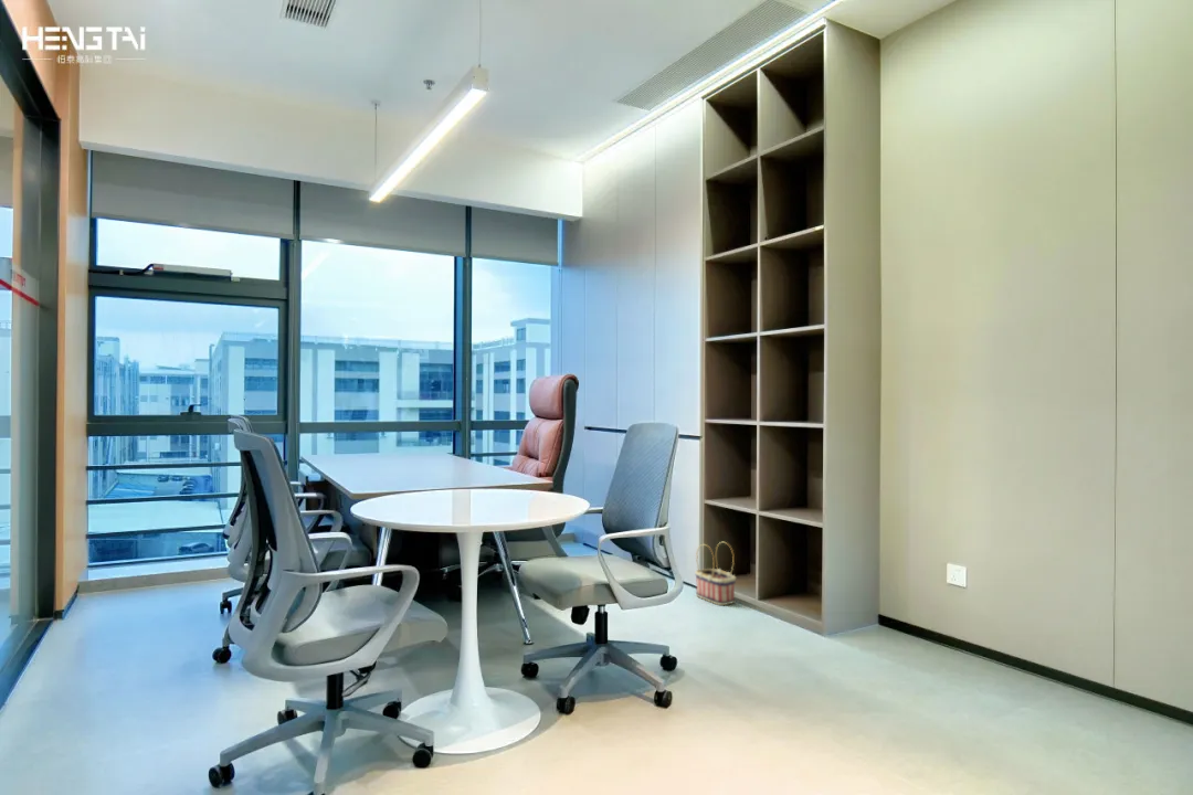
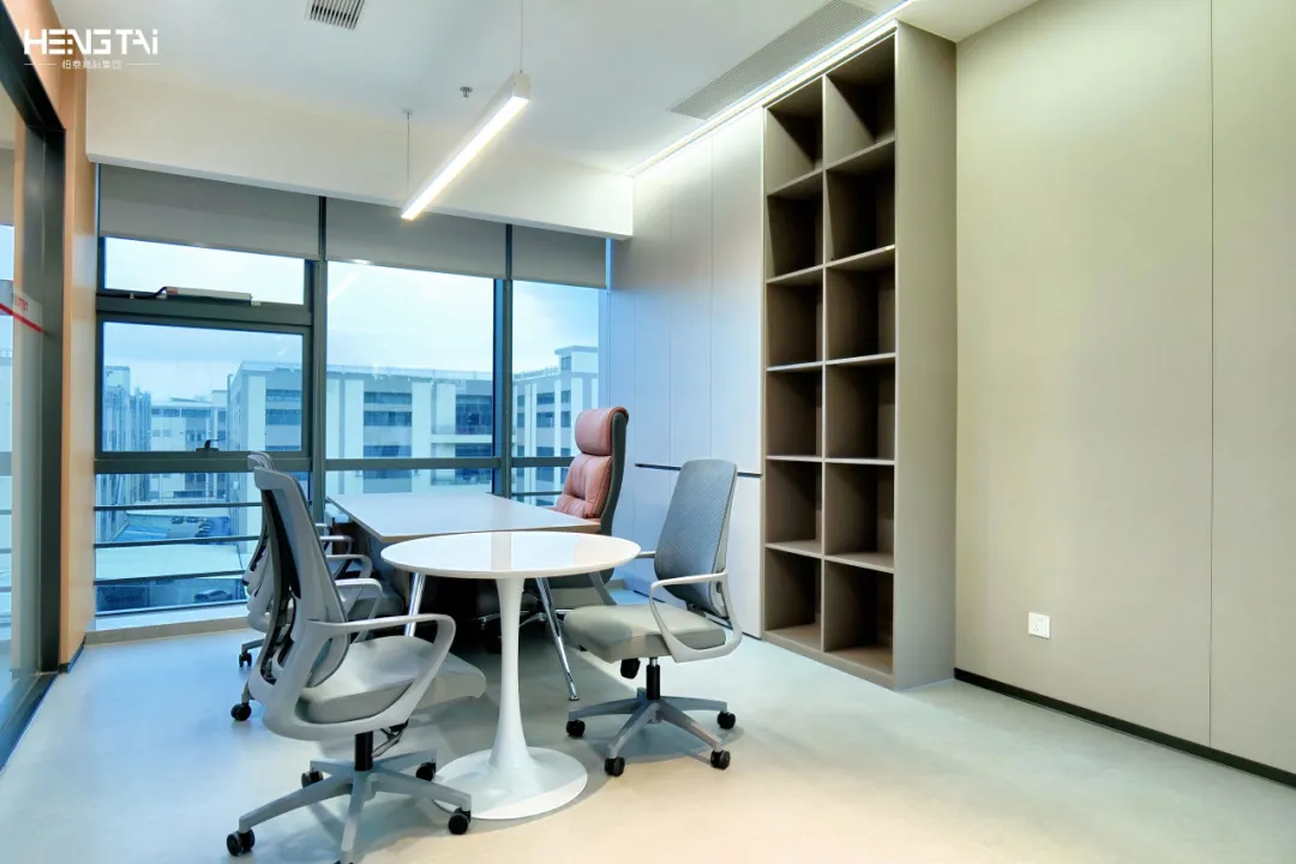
- basket (715, 571)
